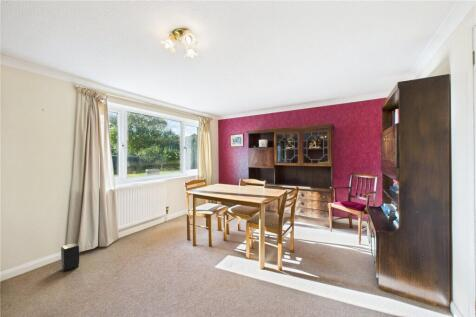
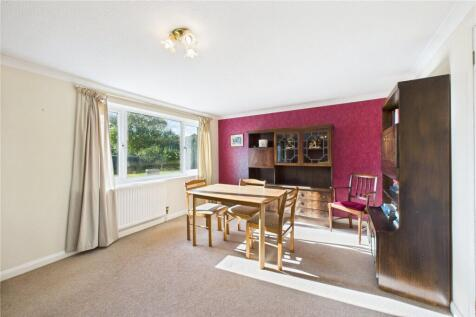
- speaker (70, 256)
